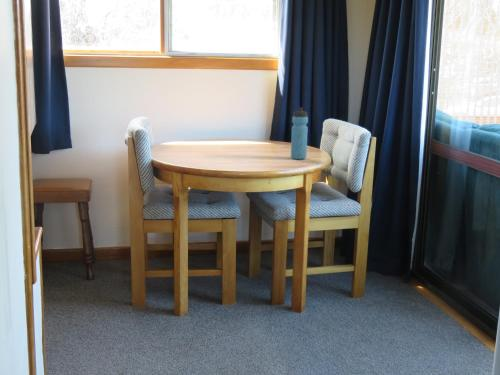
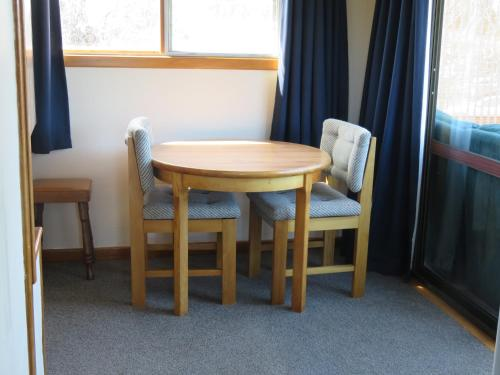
- water bottle (299, 133)
